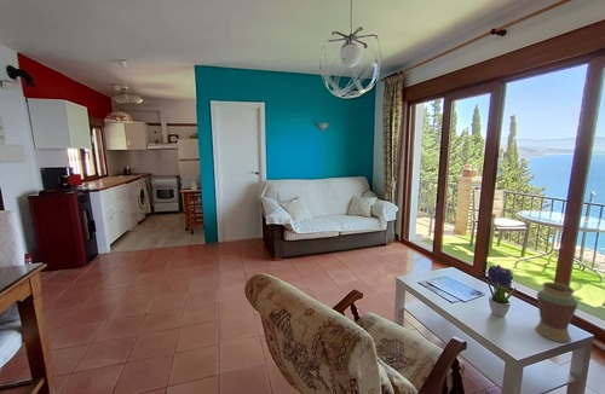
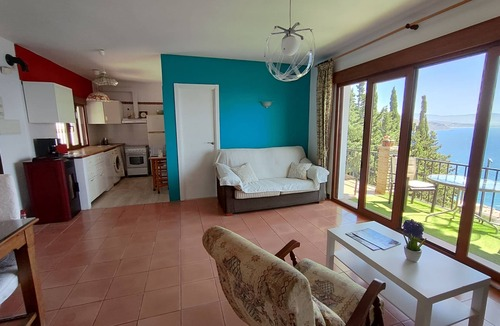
- vase (554, 309)
